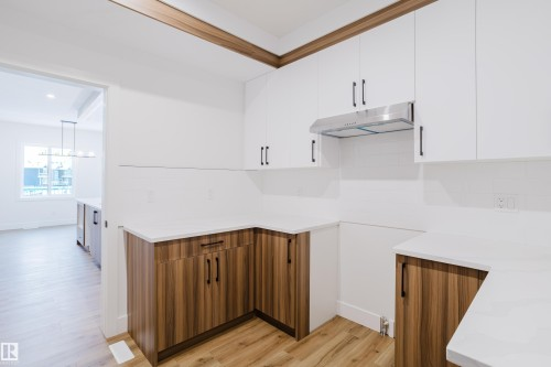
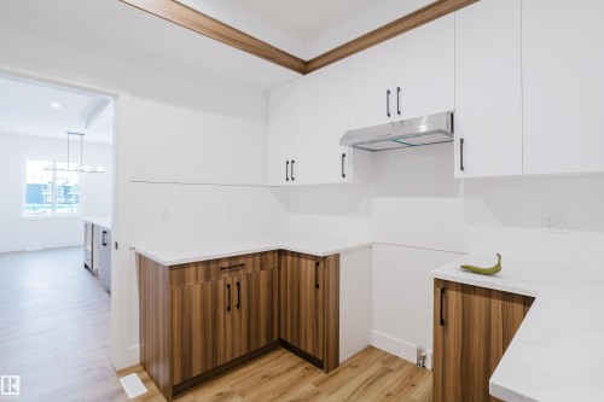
+ banana (478, 267)
